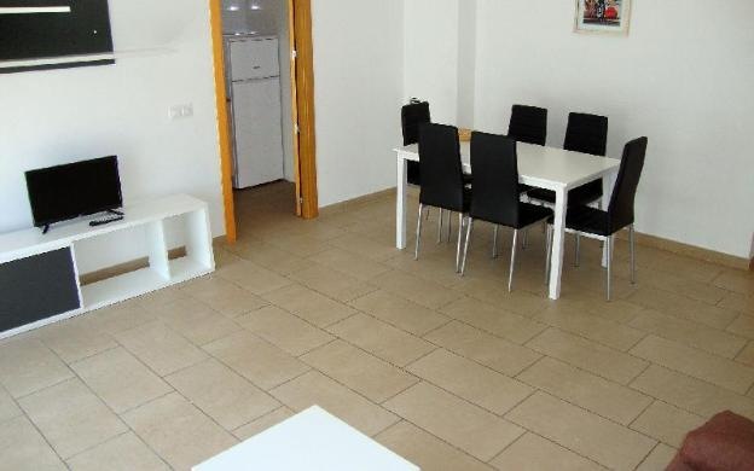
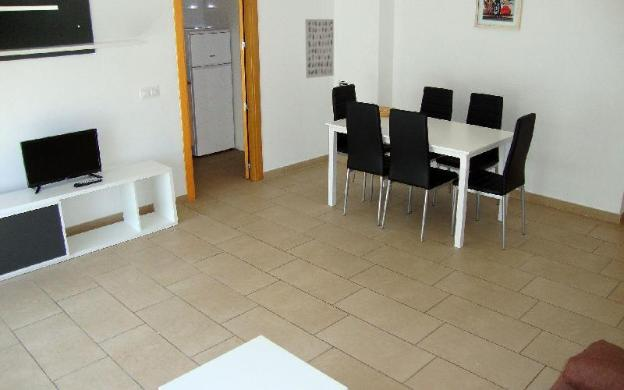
+ wall art (319, 48)
